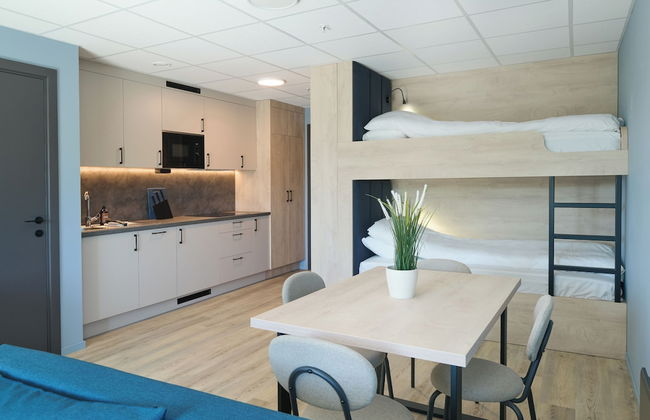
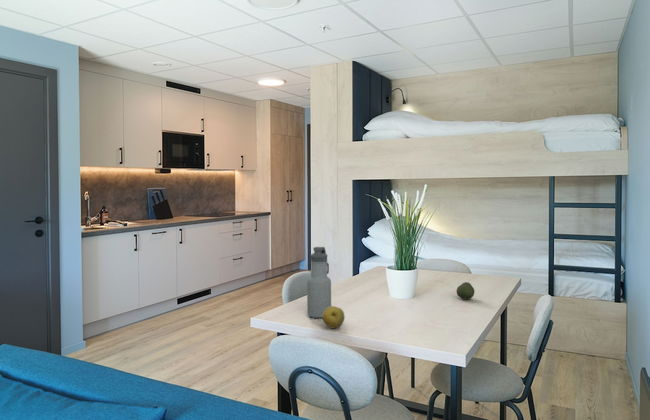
+ fruit (465, 290)
+ fruit (333, 317)
+ water bottle (319, 281)
